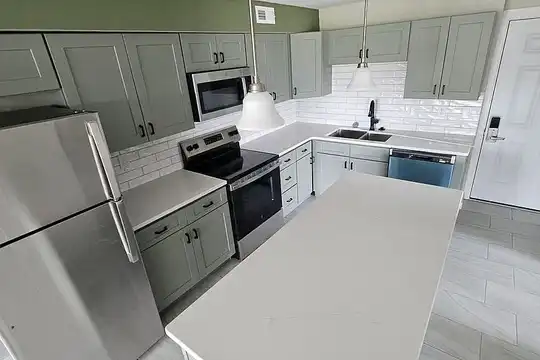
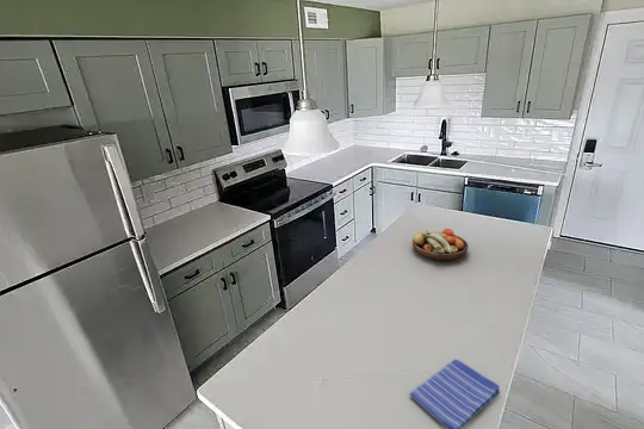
+ fruit bowl (439, 240)
+ dish towel (454, 391)
